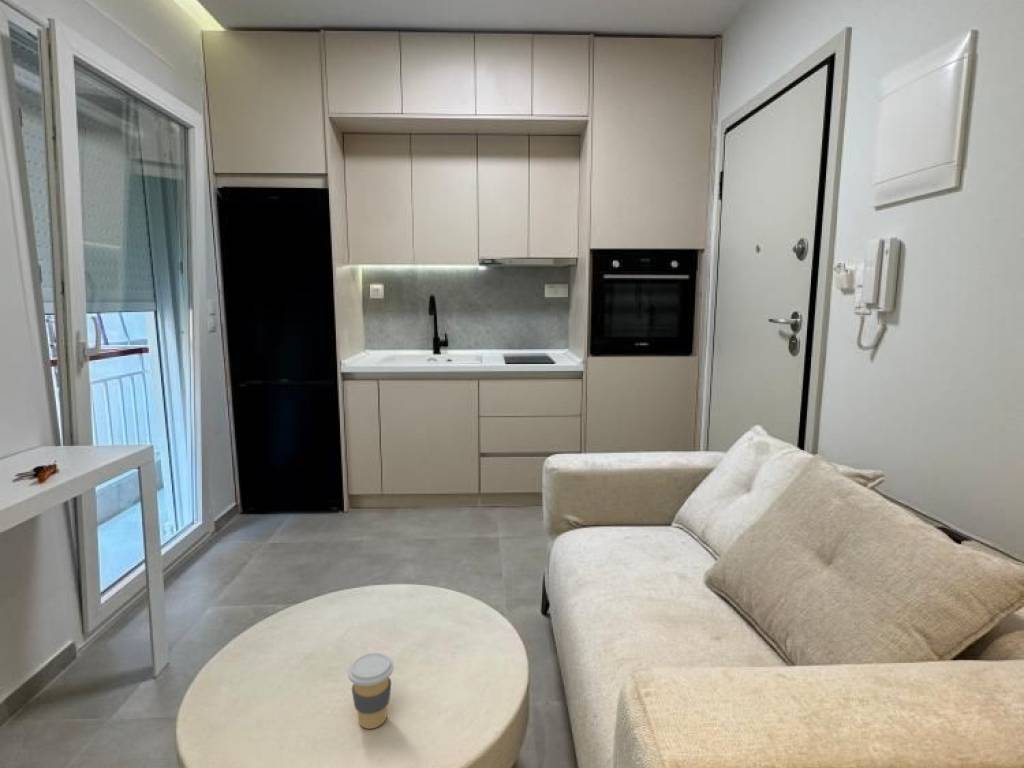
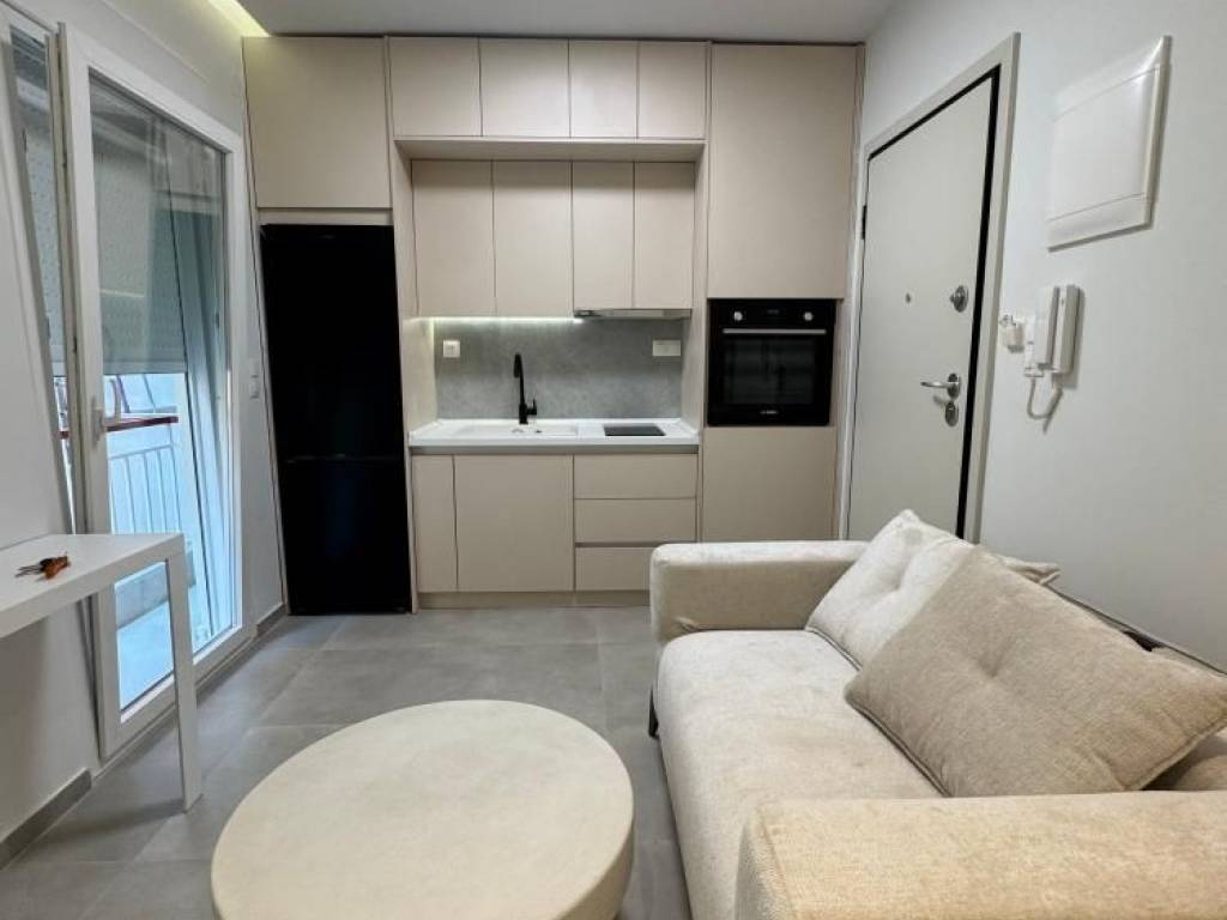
- coffee cup (371, 691)
